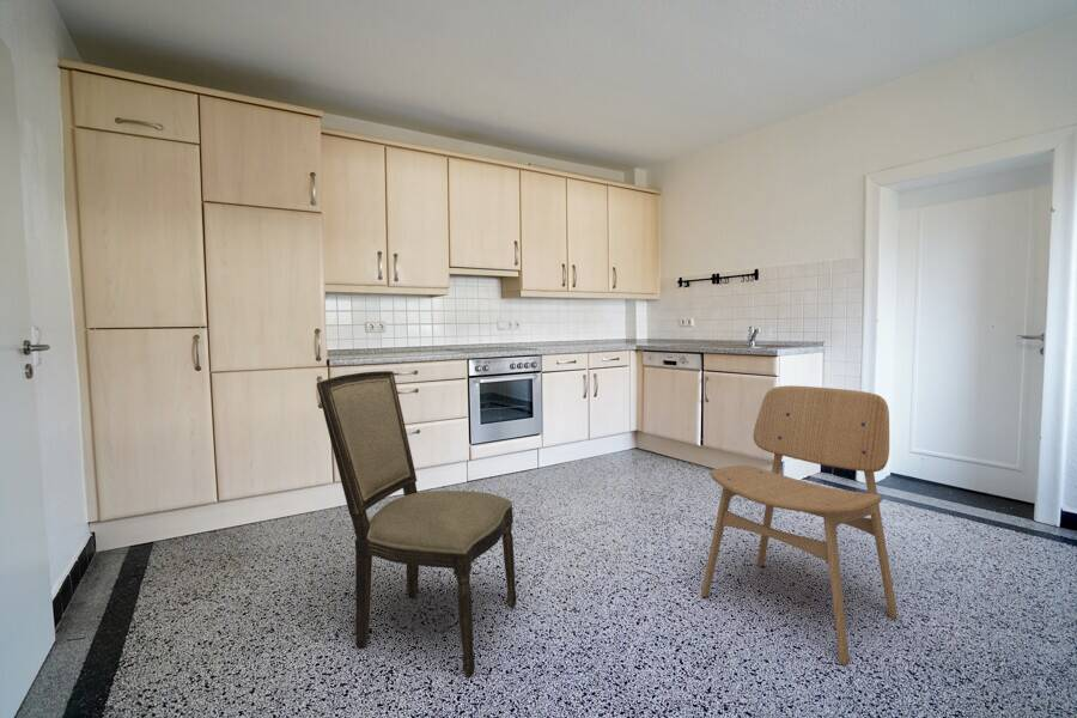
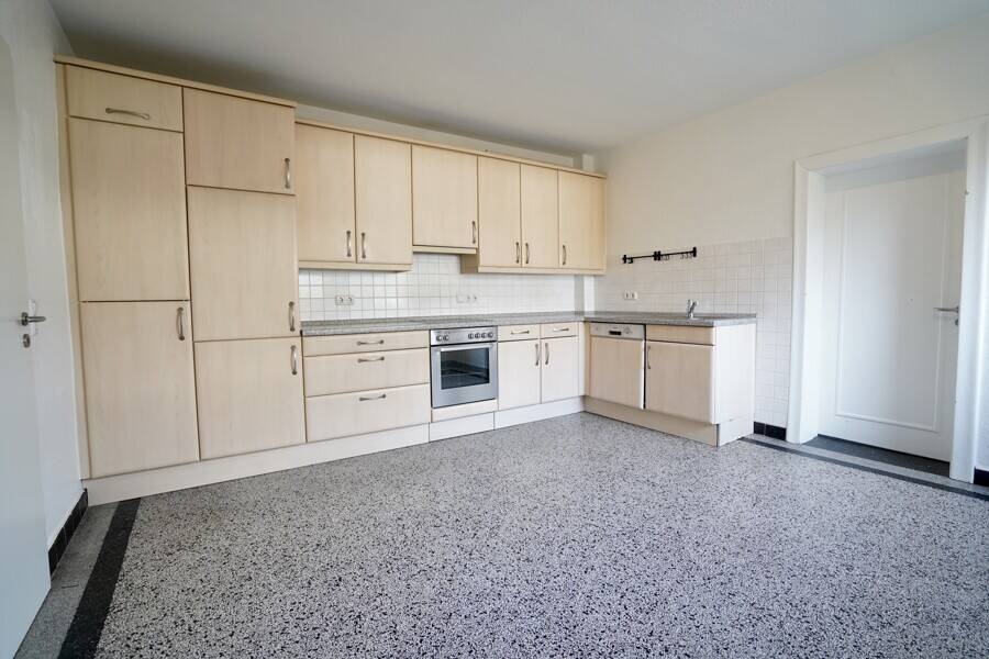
- dining chair (797, 500)
- dining chair (425, 503)
